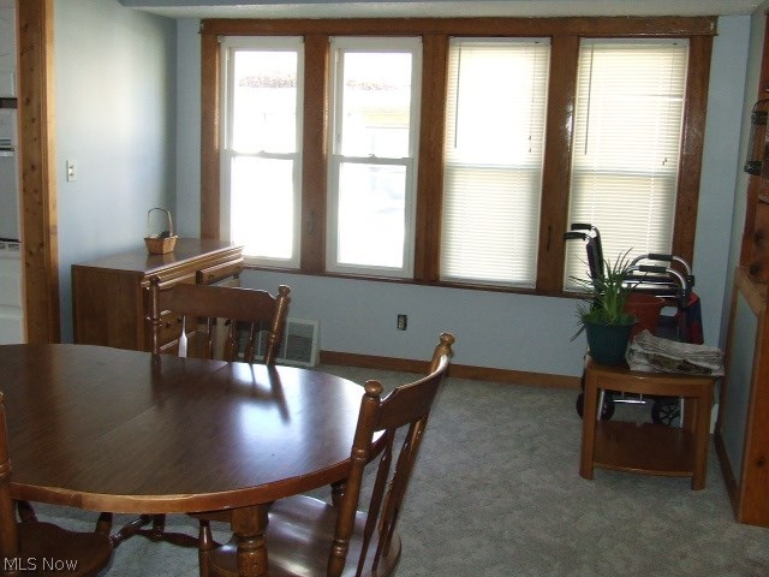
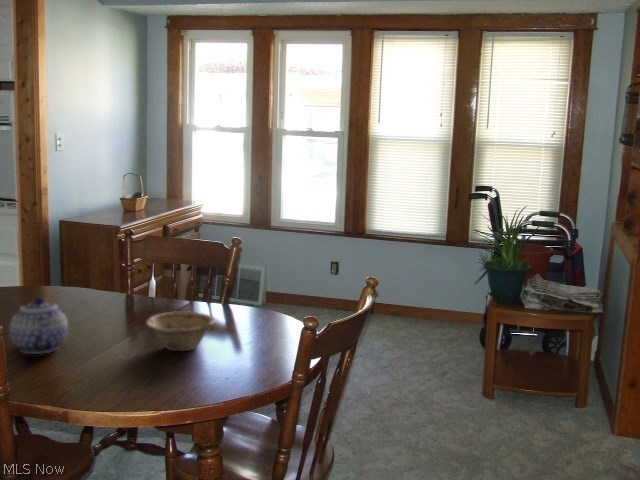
+ teapot (39, 323)
+ dish (180, 333)
